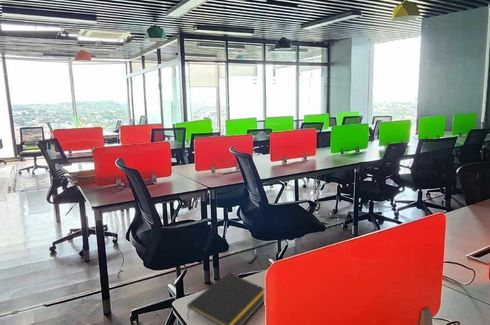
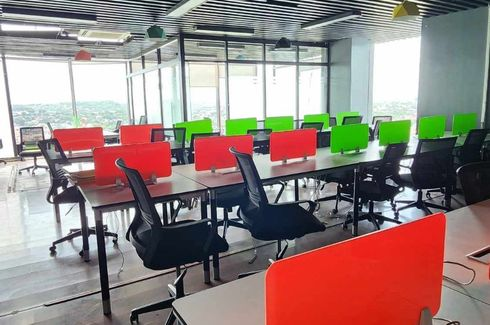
- notepad (231, 299)
